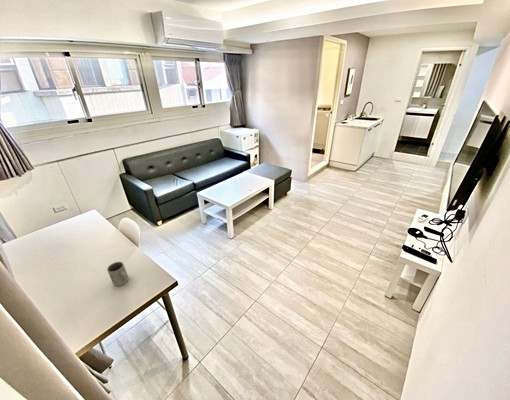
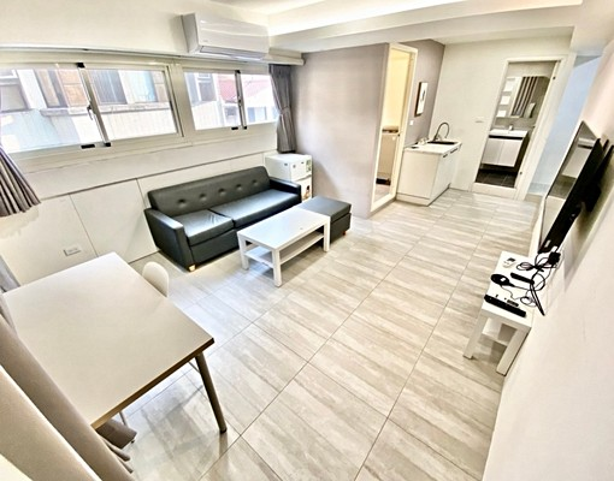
- mug (120, 275)
